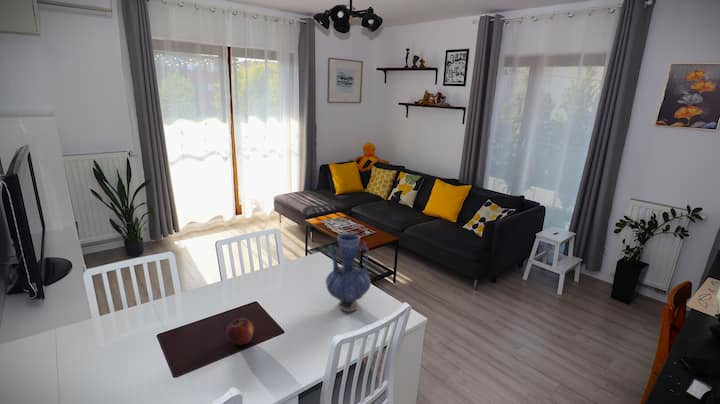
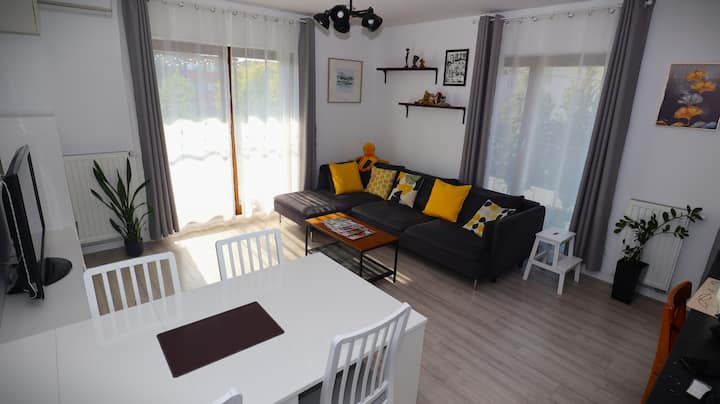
- vase (348, 272)
- fruit (240, 331)
